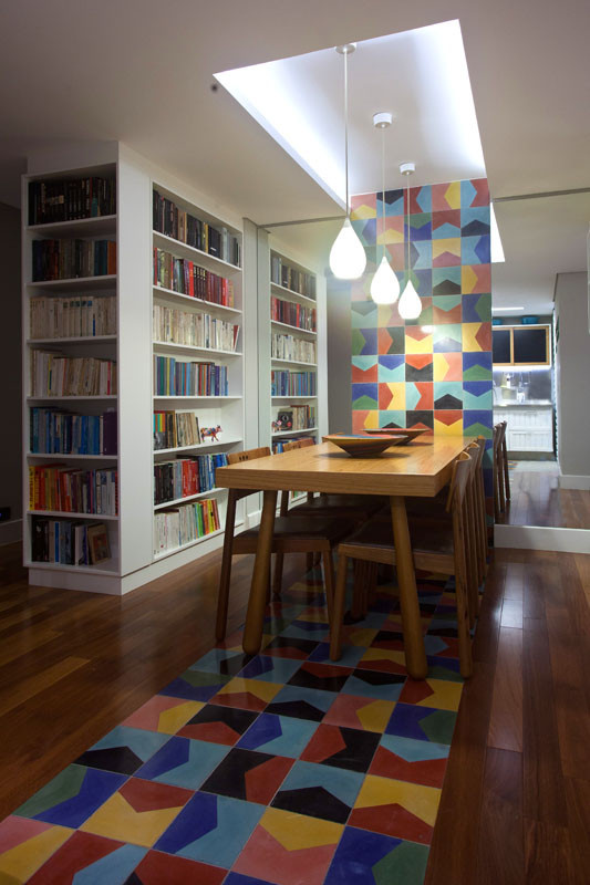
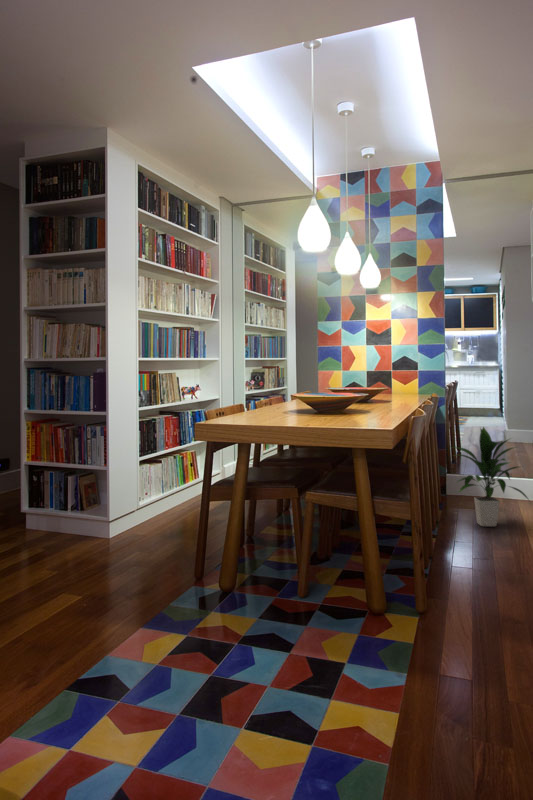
+ indoor plant (490, 476)
